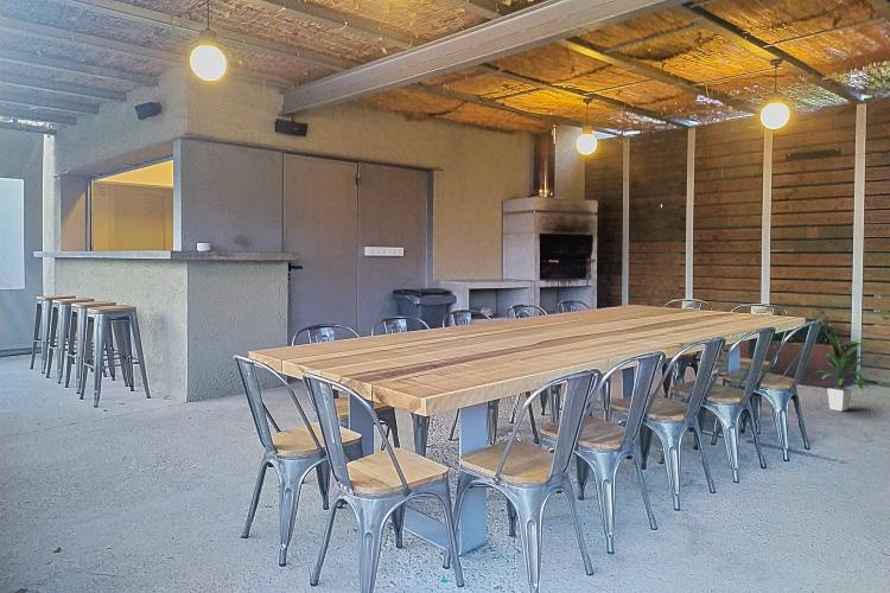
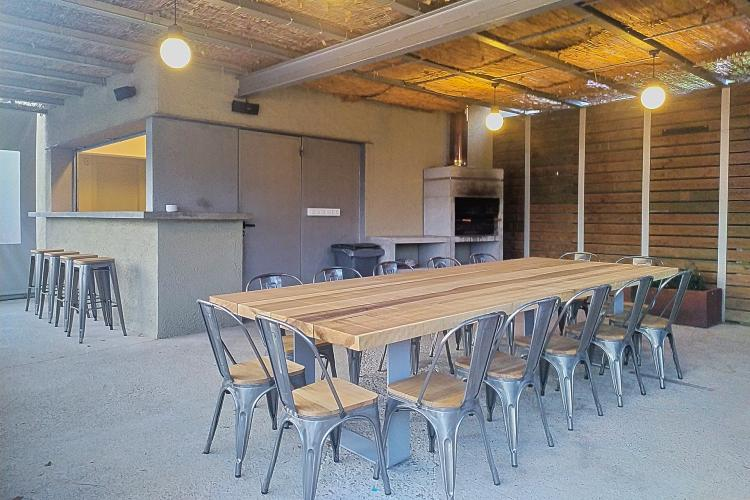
- indoor plant (843, 370)
